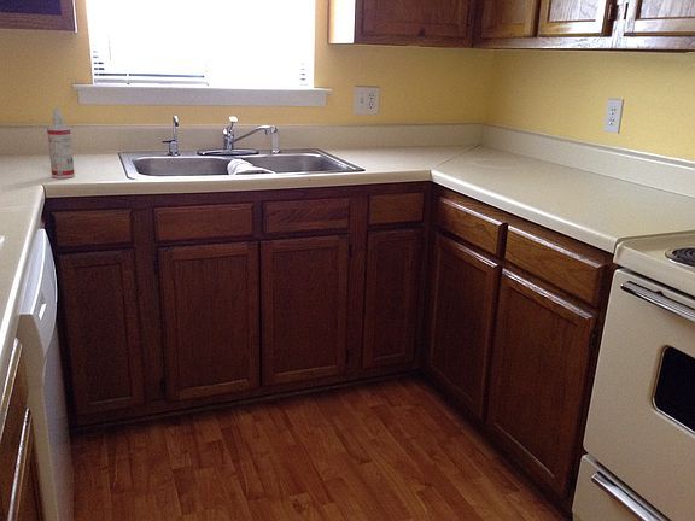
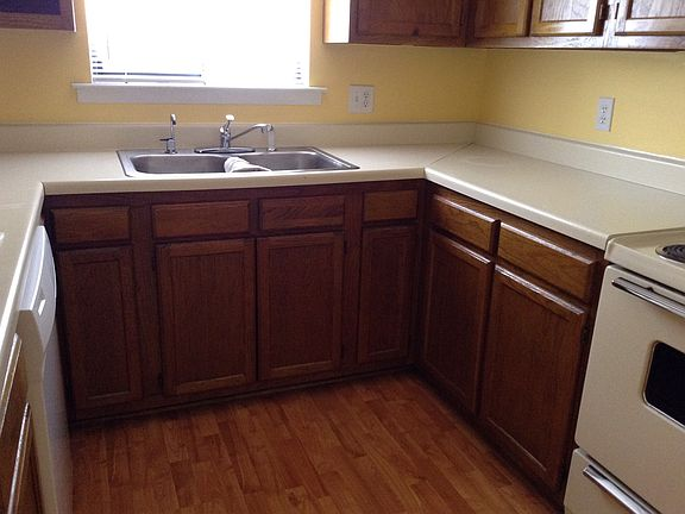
- spray bottle (59, 142)
